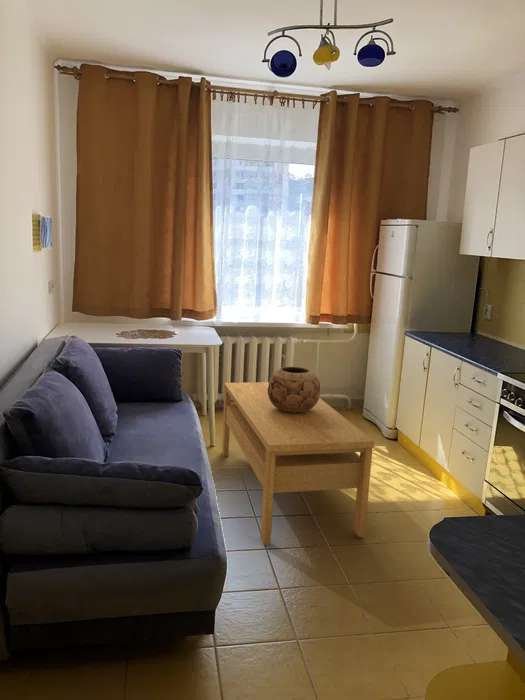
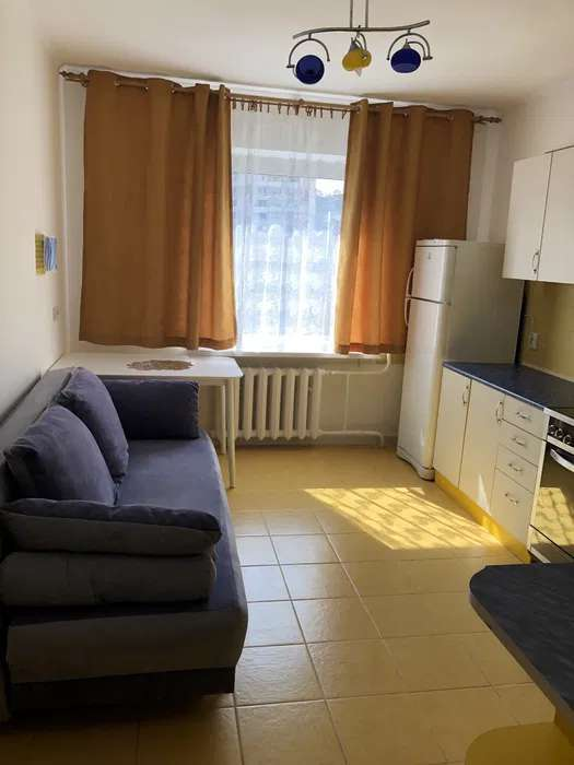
- coffee table (284, 448)
- decorative bowl (293, 389)
